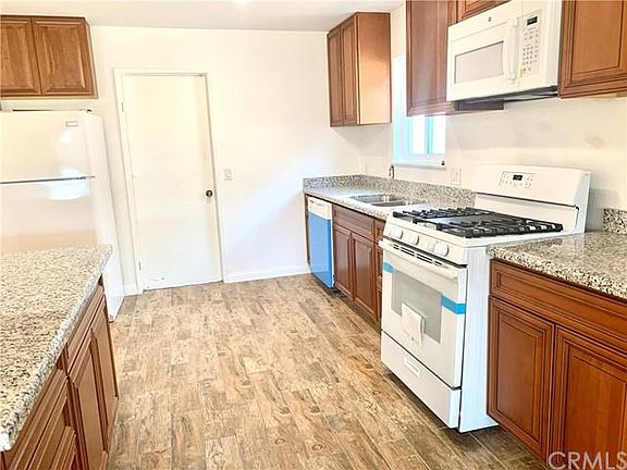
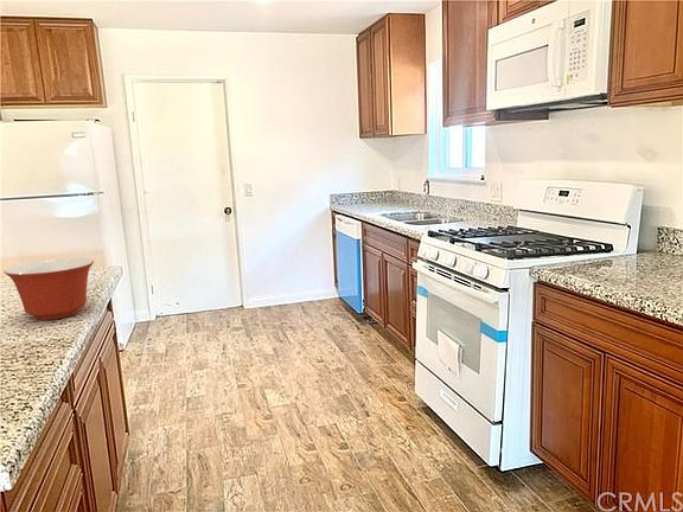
+ mixing bowl (53, 289)
